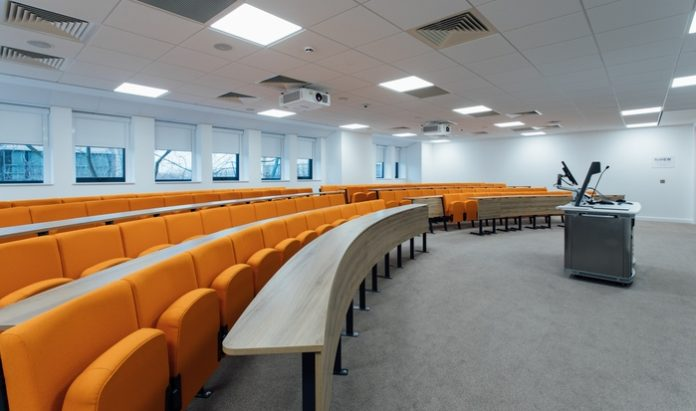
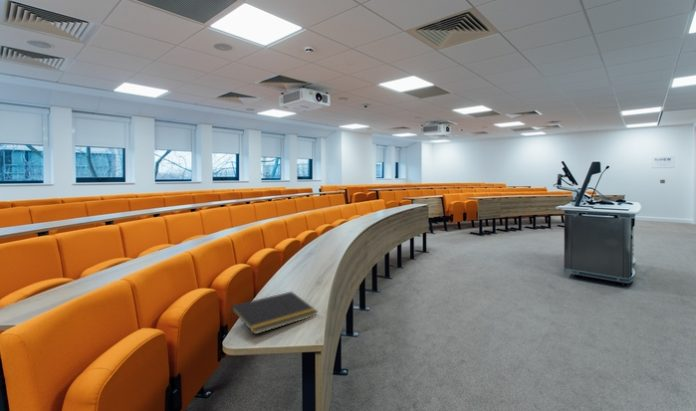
+ notepad (275, 310)
